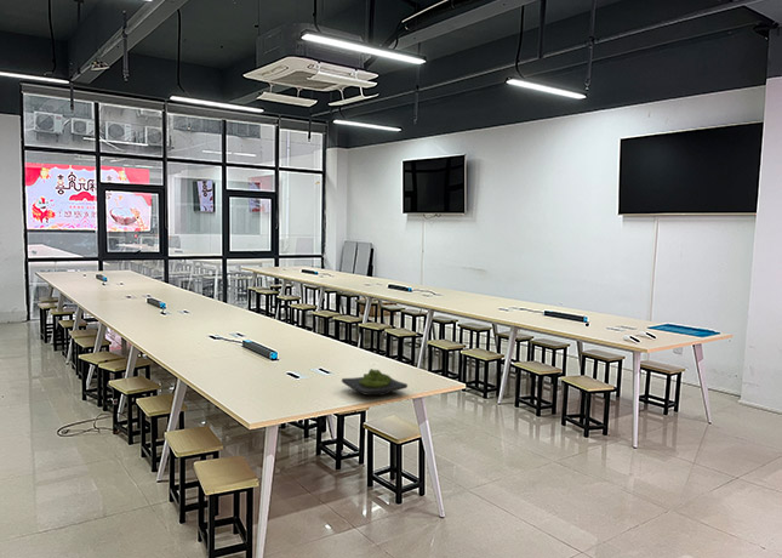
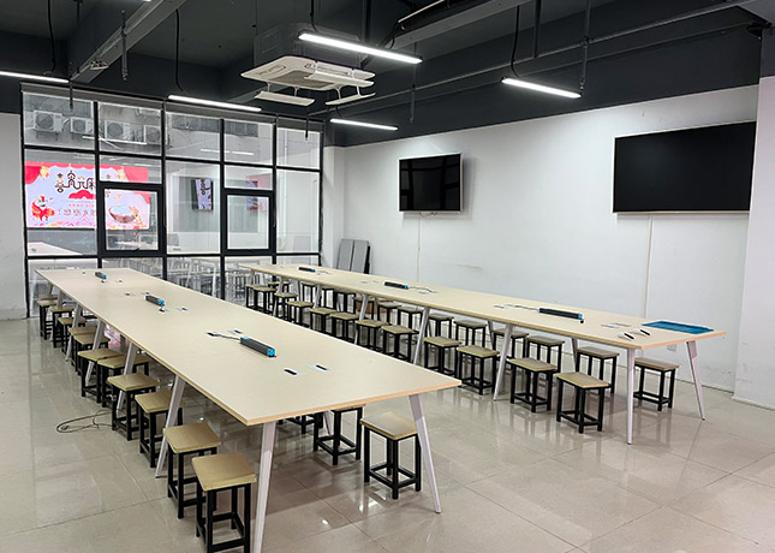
- wasabi (373, 380)
